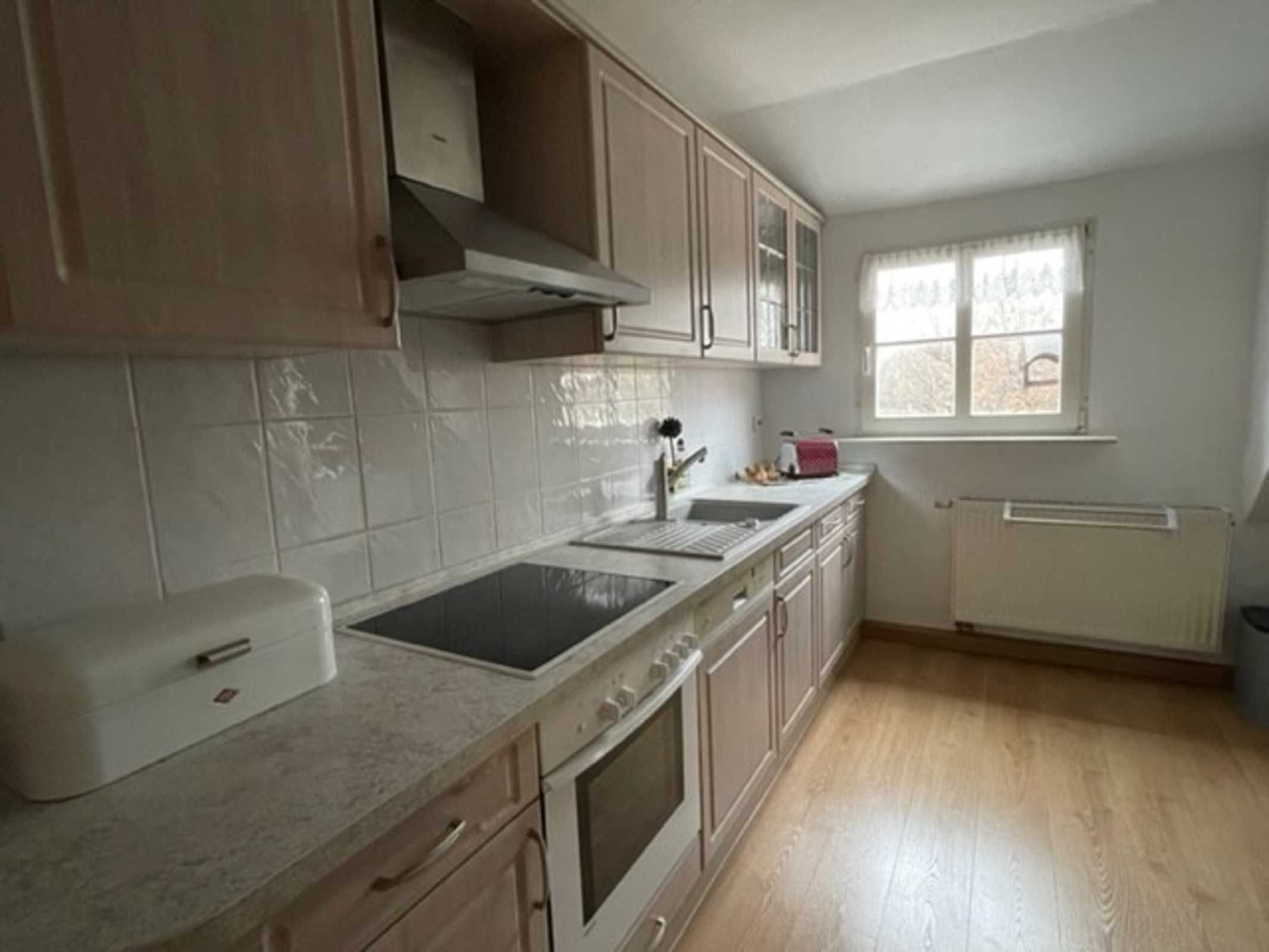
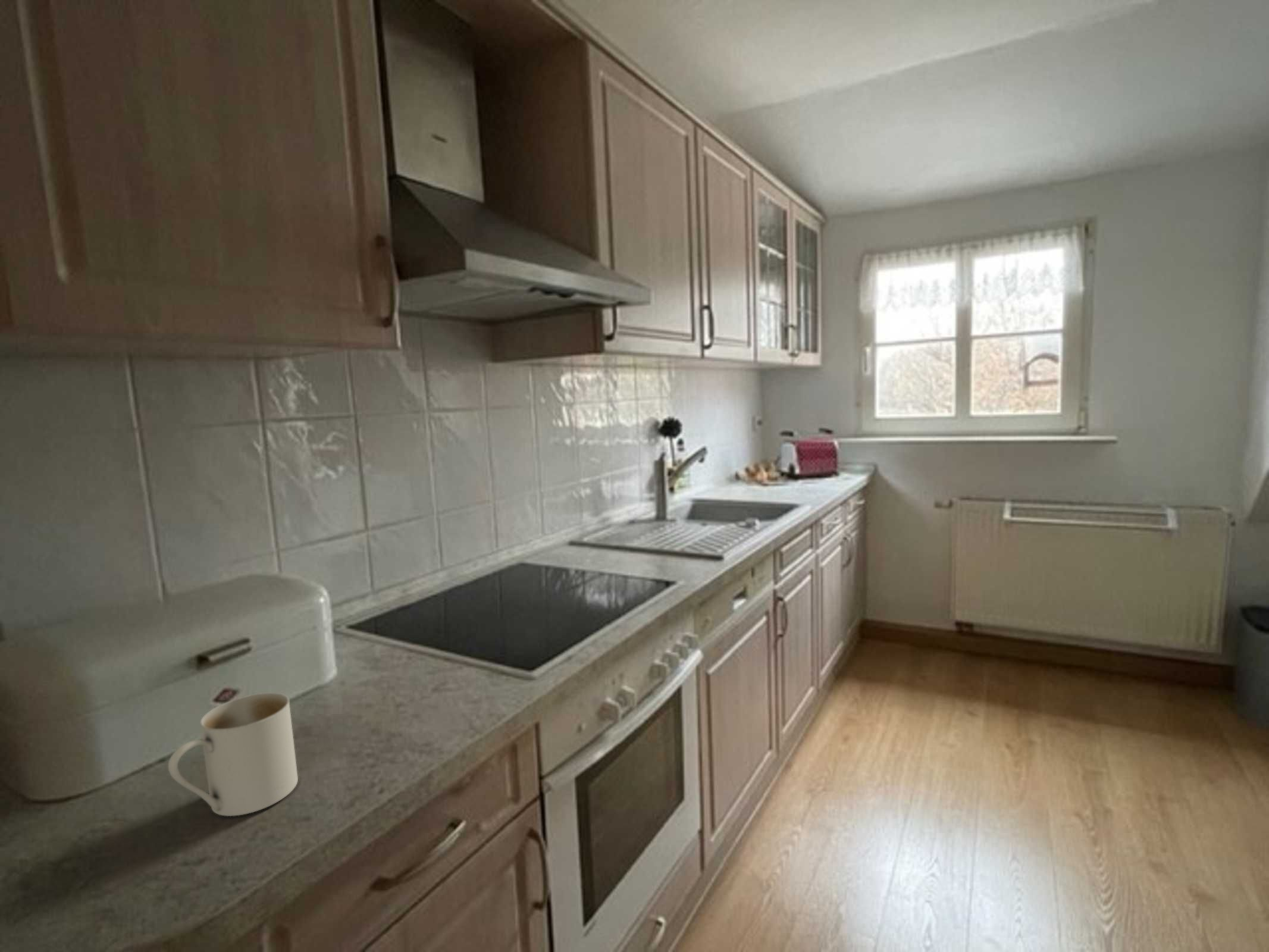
+ mug (234, 760)
